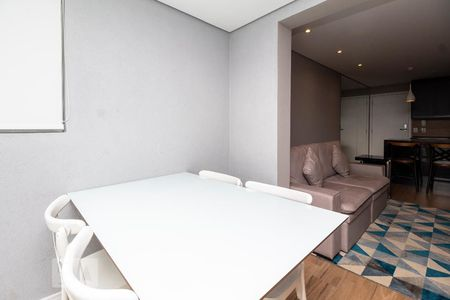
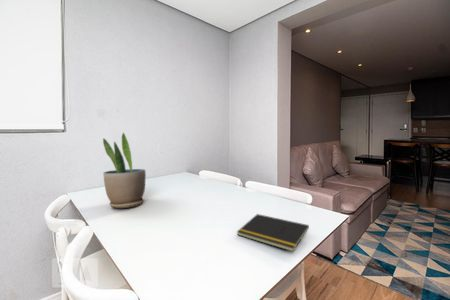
+ notepad (272, 229)
+ potted plant (125, 169)
